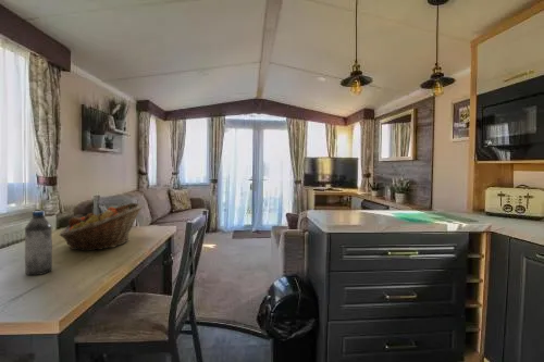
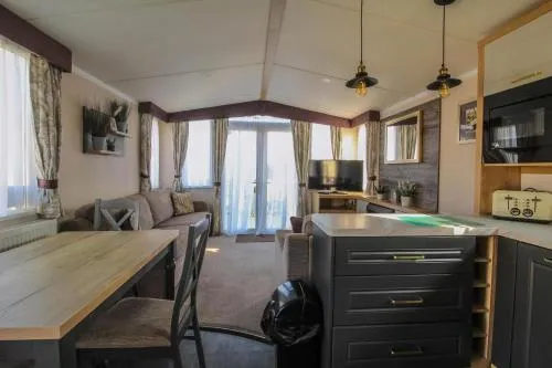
- fruit basket (103, 224)
- water bottle (38, 241)
